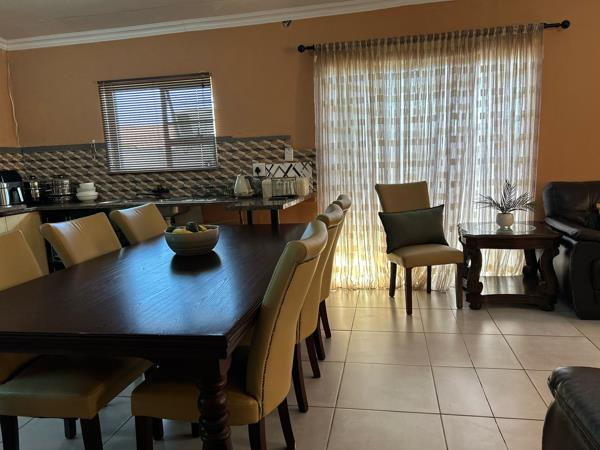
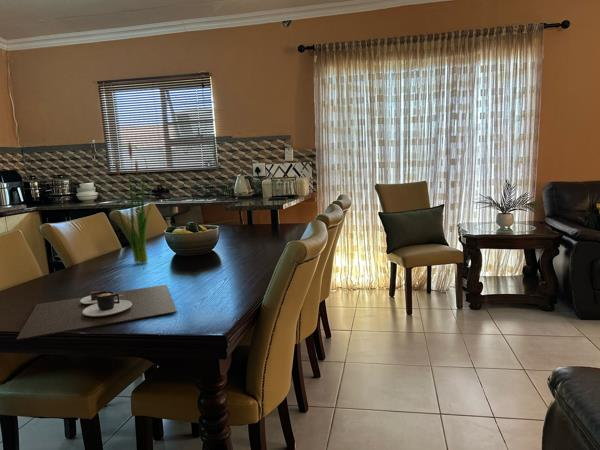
+ place mat (102, 299)
+ plant (132, 202)
